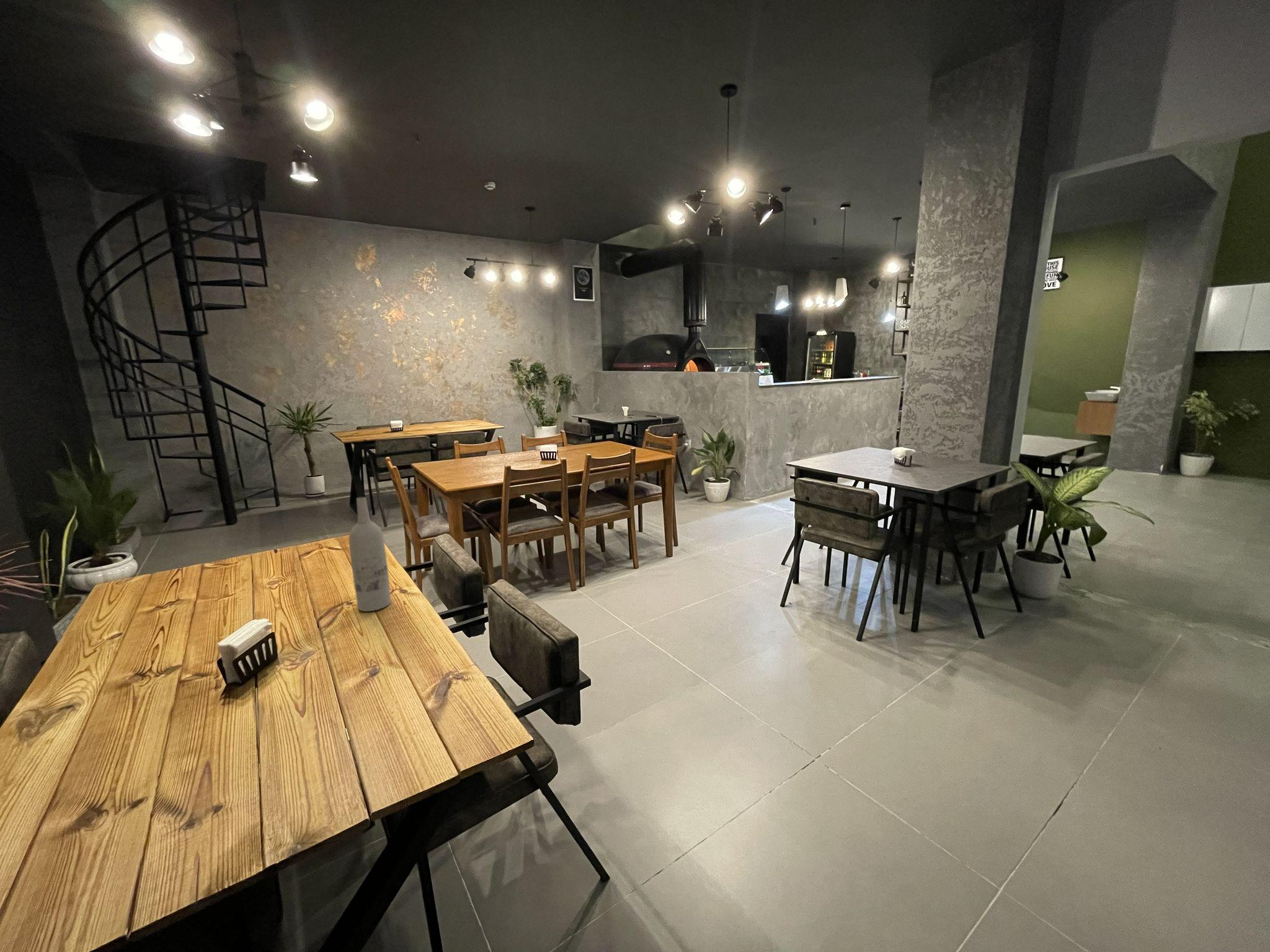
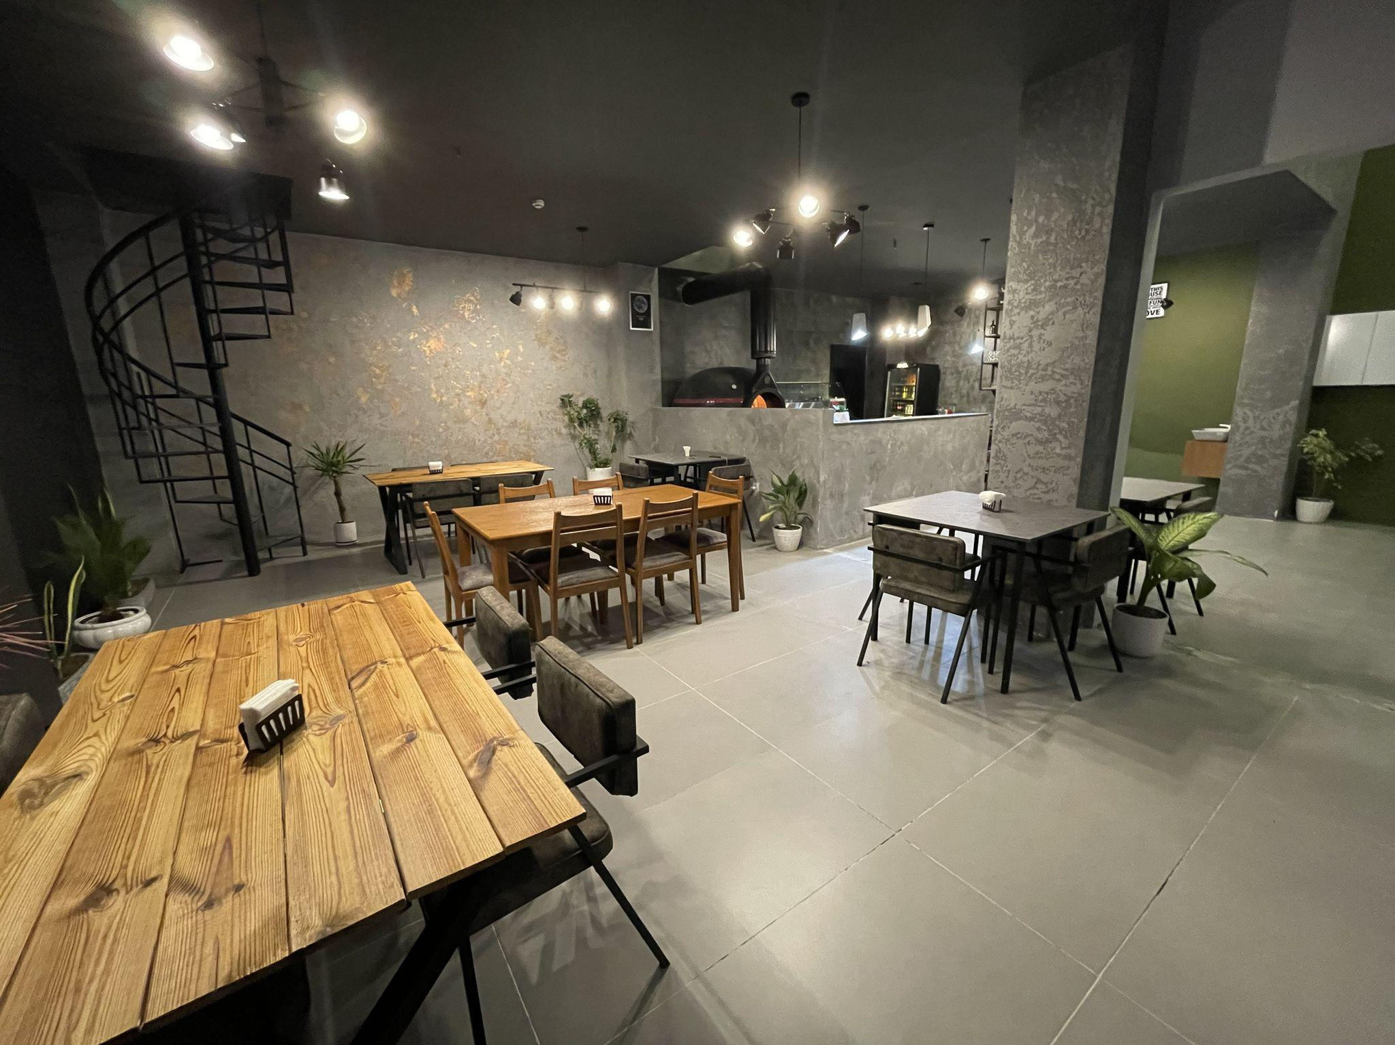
- wine bottle (368, 552)
